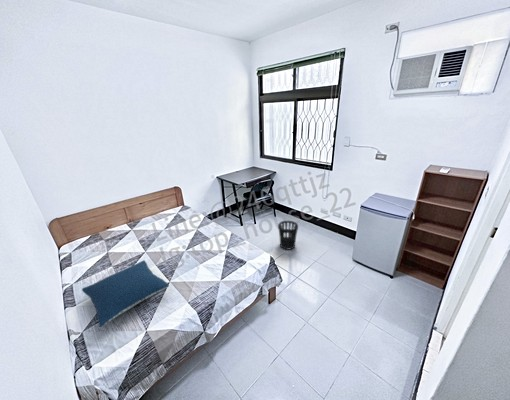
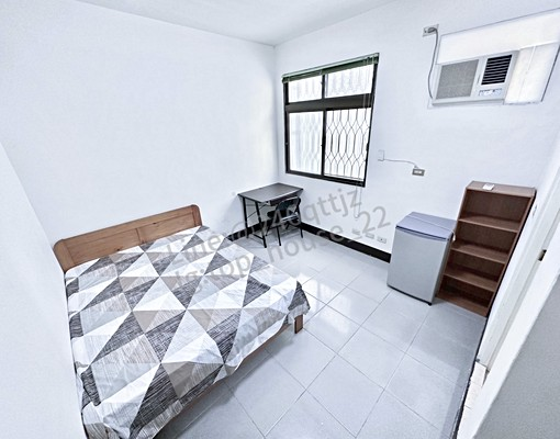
- wastebasket (288, 235)
- pillow (126, 287)
